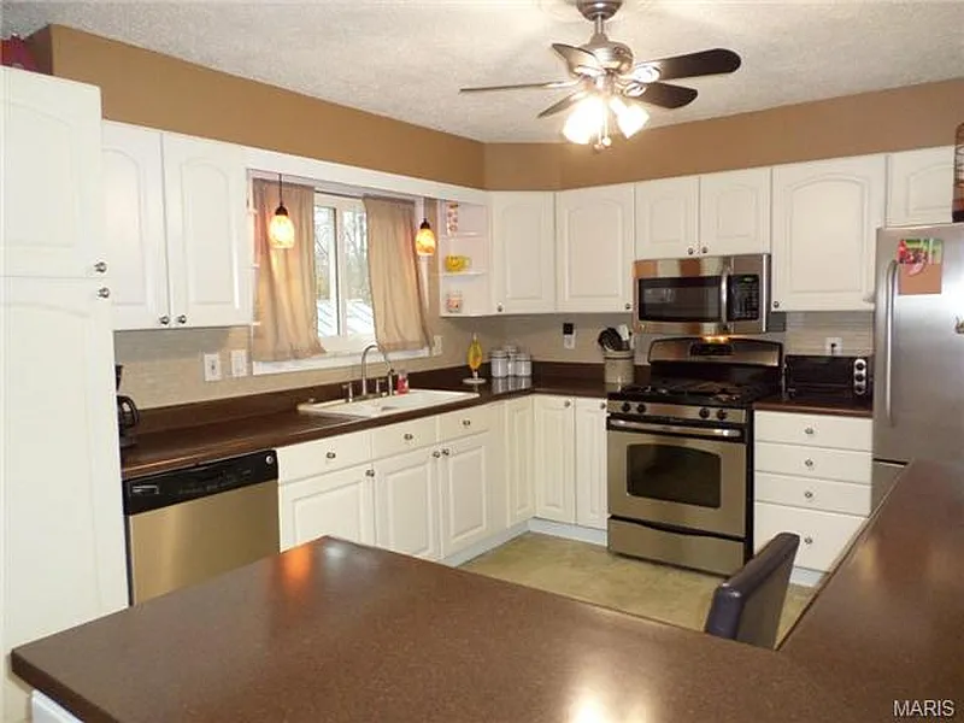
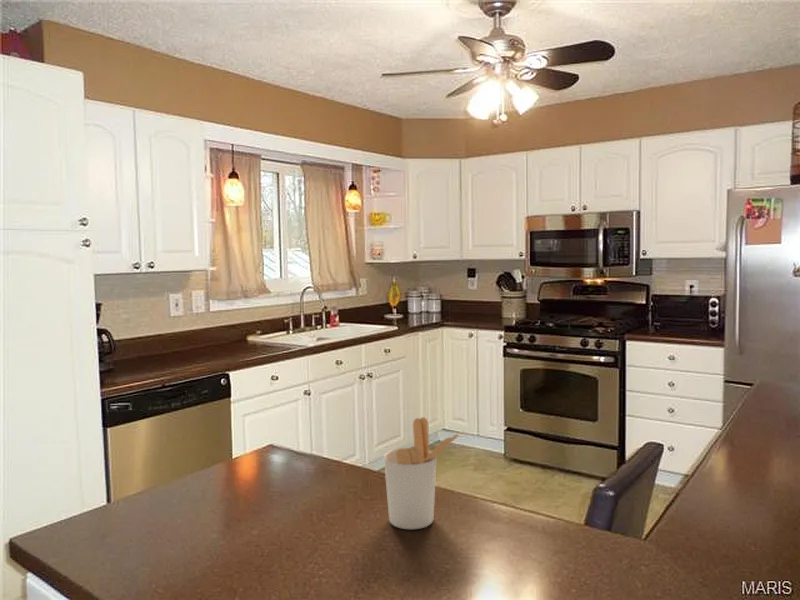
+ utensil holder (423, 473)
